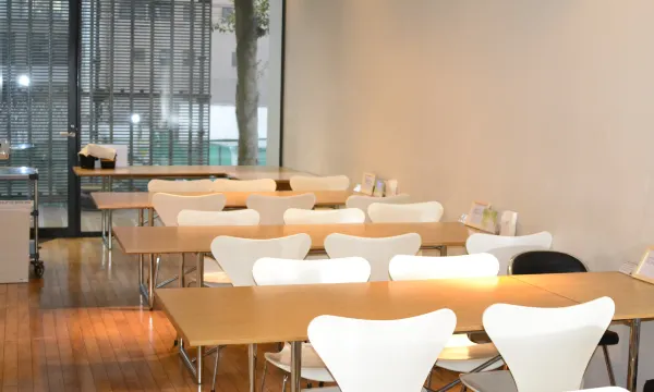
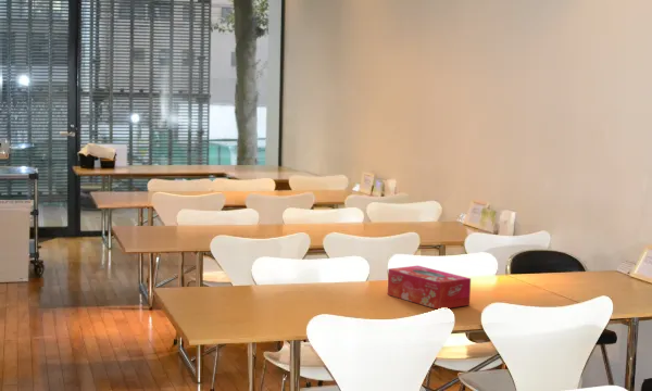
+ tissue box (428, 286)
